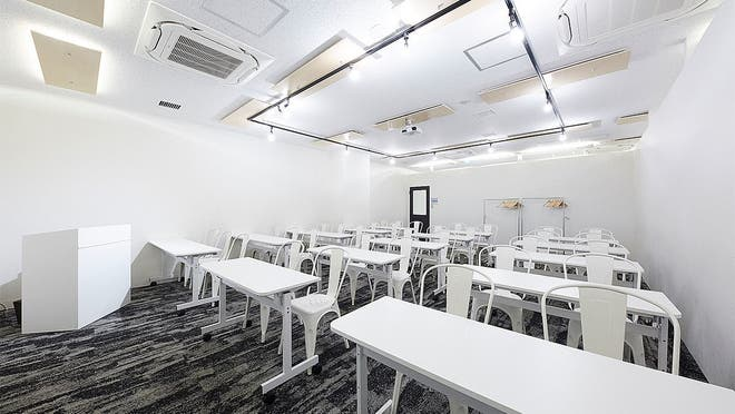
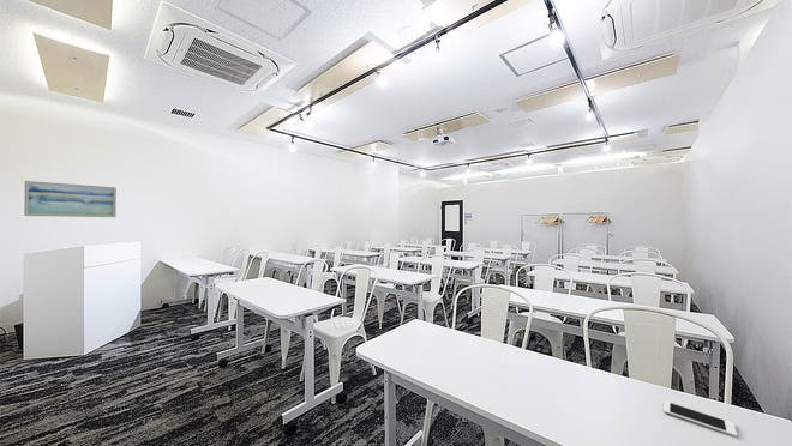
+ wall art (73, 200)
+ cell phone (697, 417)
